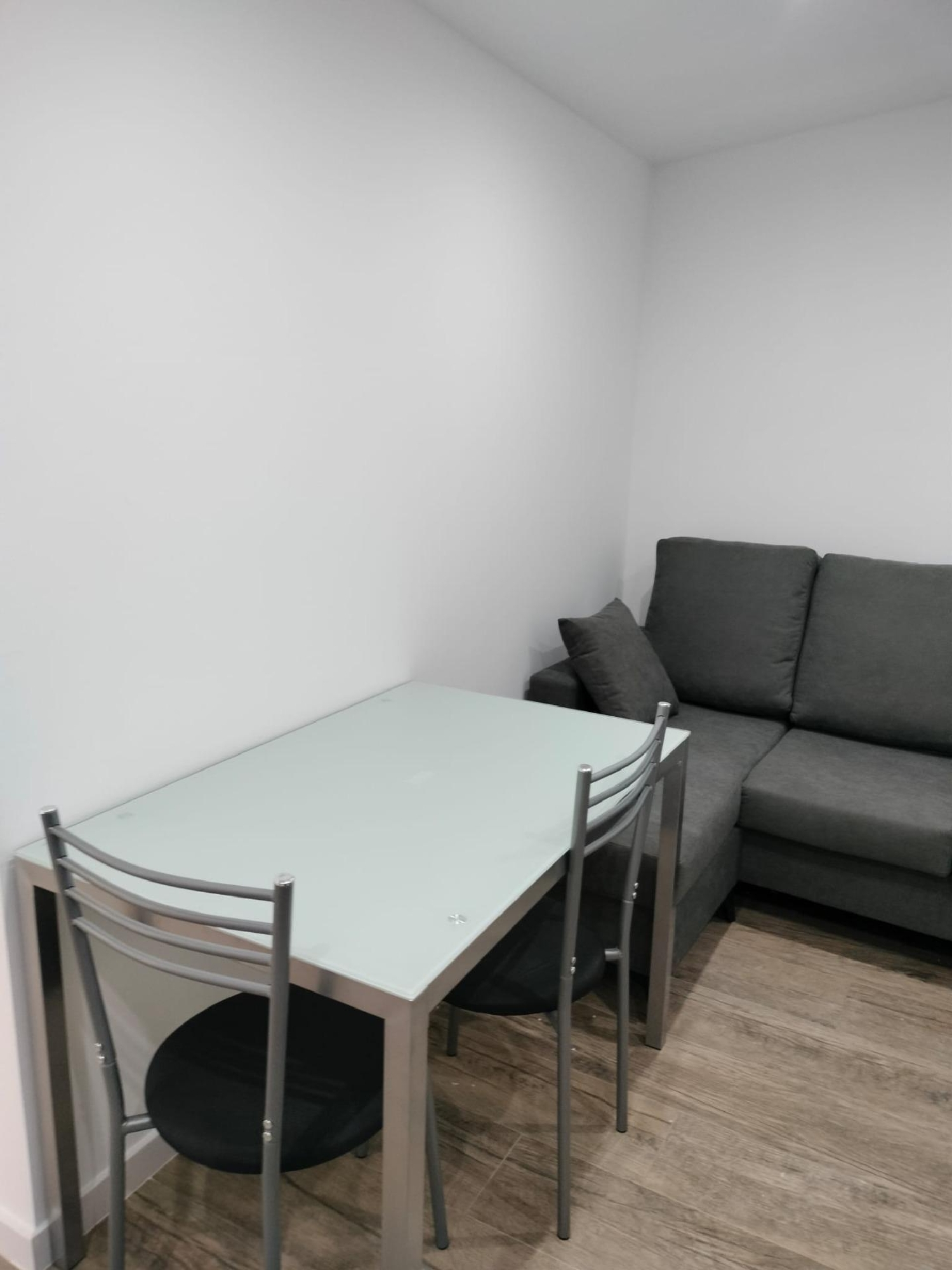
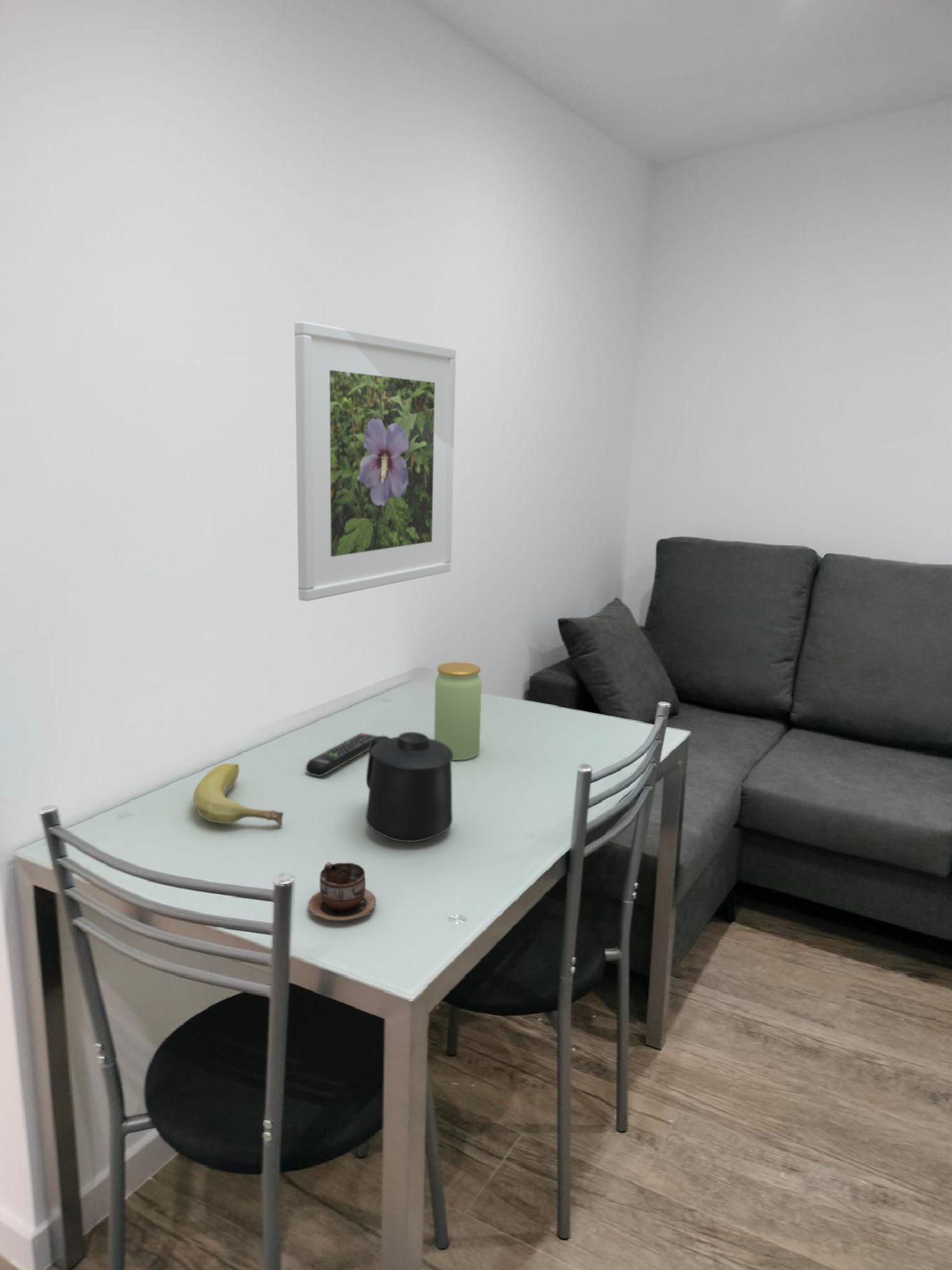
+ mug (400, 780)
+ fruit (238, 803)
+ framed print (383, 464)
+ cup (341, 888)
+ remote control (347, 752)
+ jar (458, 710)
